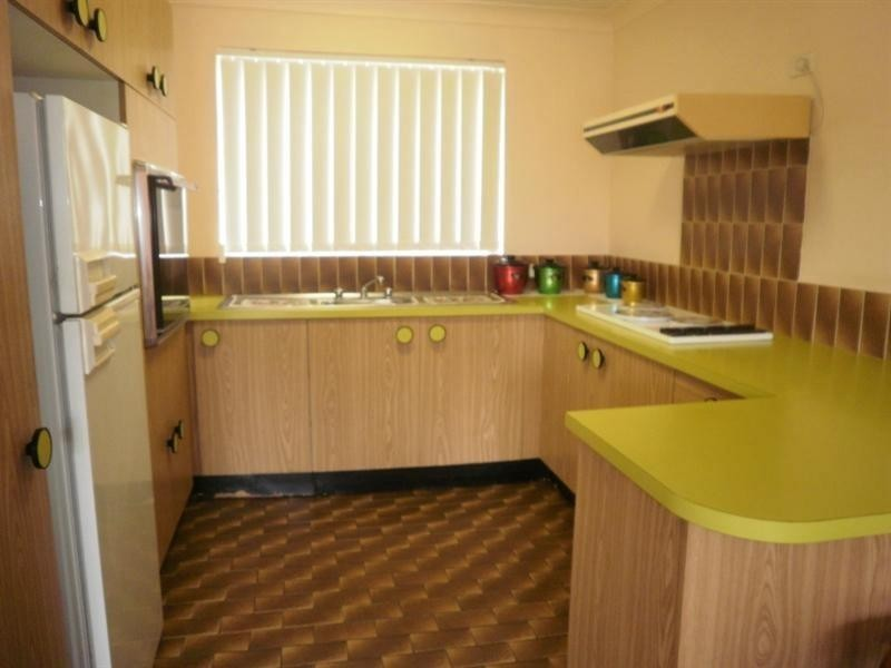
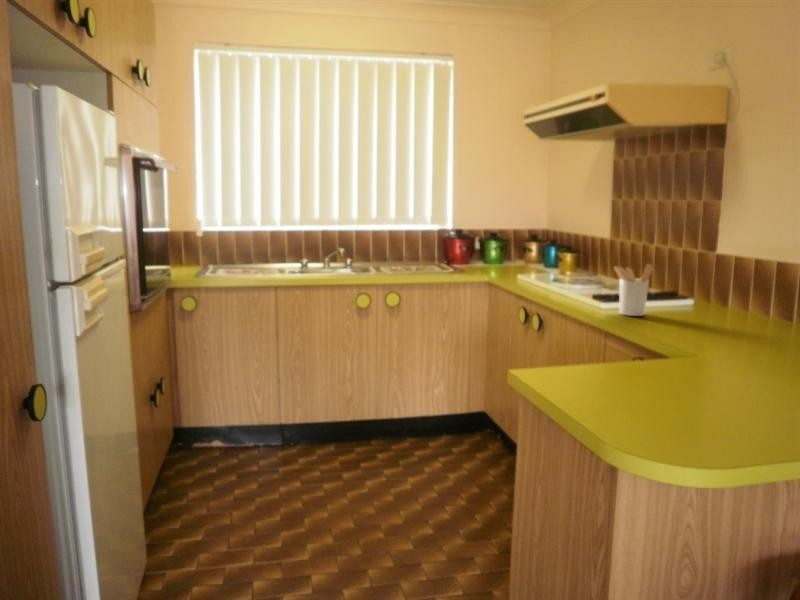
+ utensil holder (630, 289)
